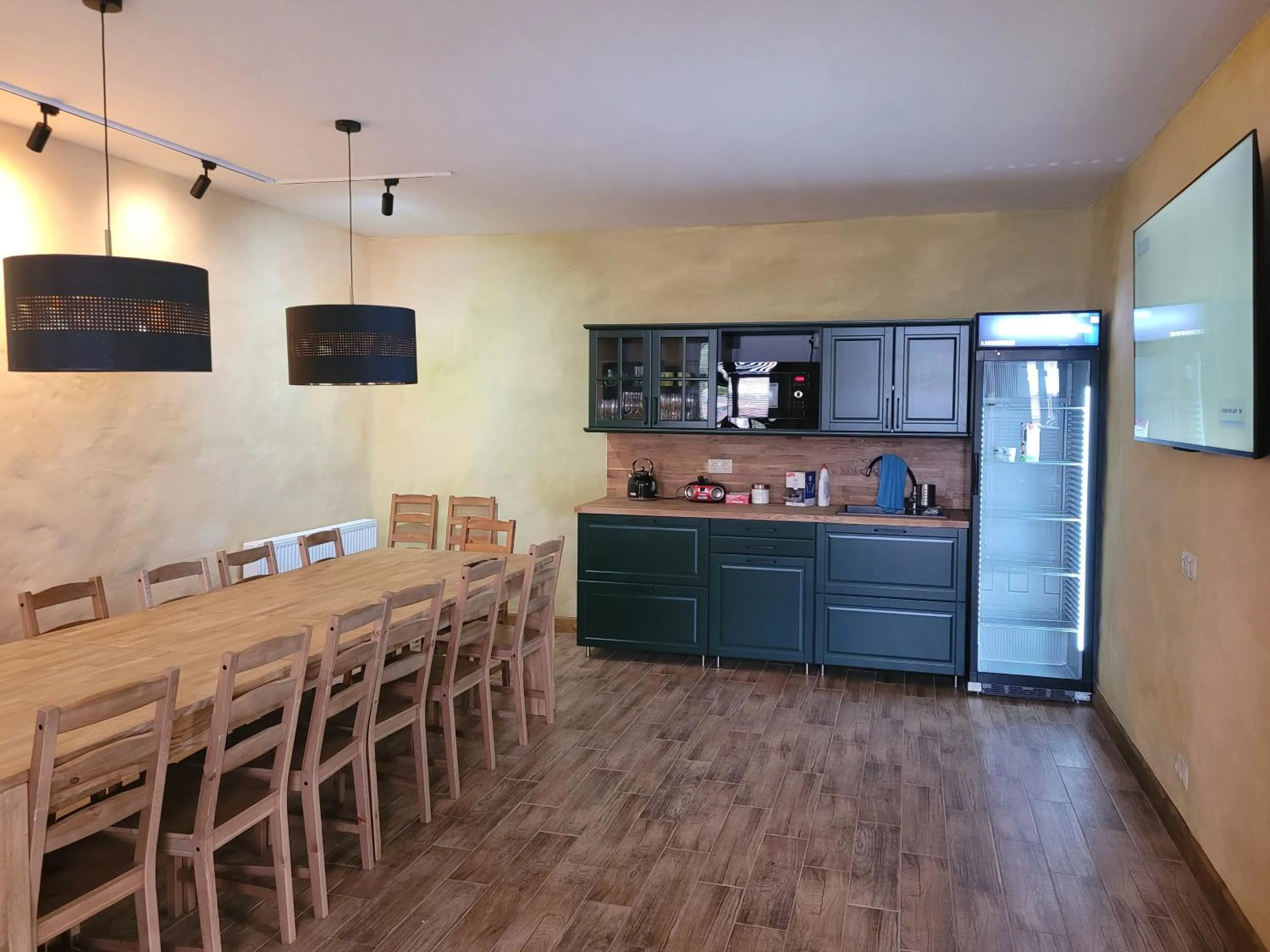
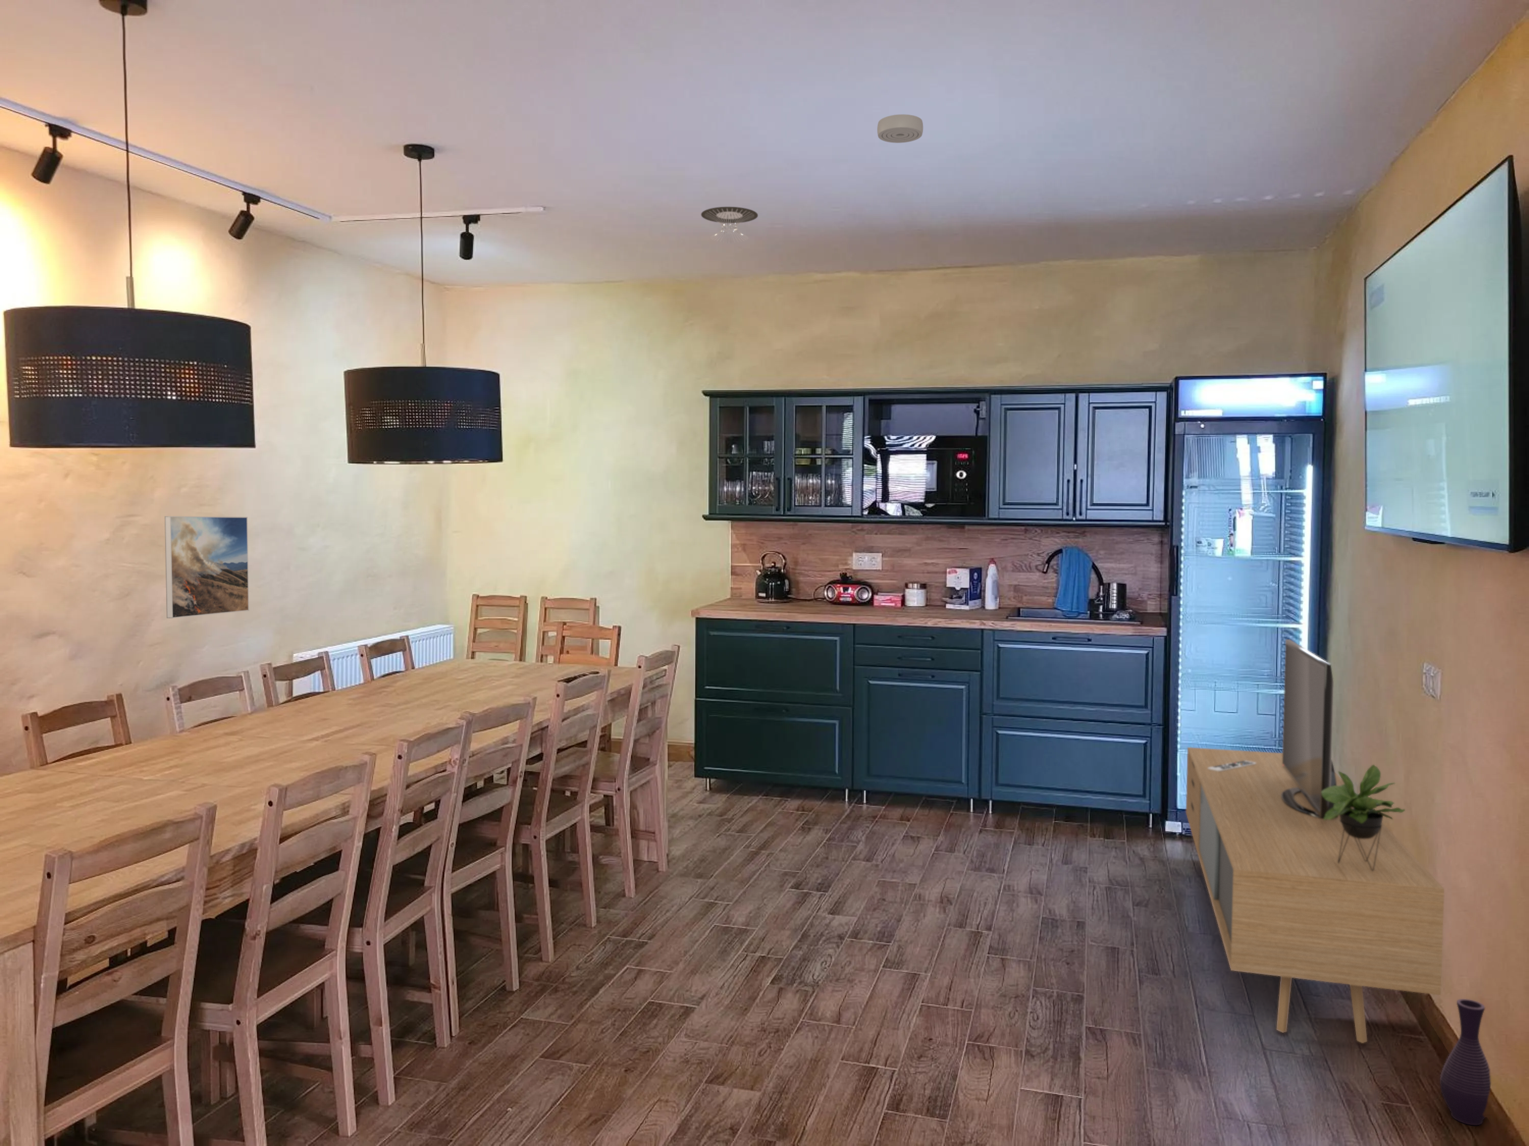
+ media console (1289, 797)
+ recessed light (730, 226)
+ smoke detector (901, 129)
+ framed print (208, 566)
+ vase (1469, 1061)
